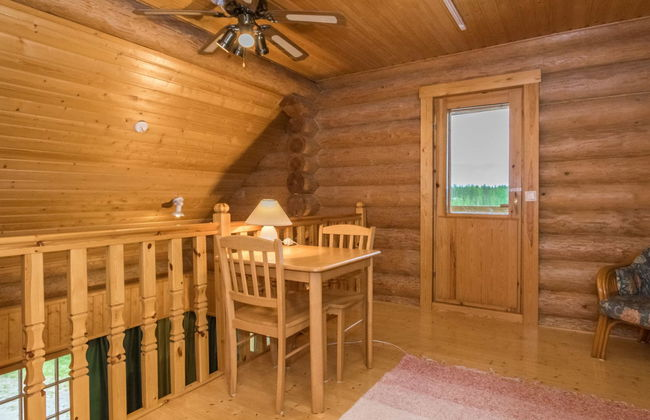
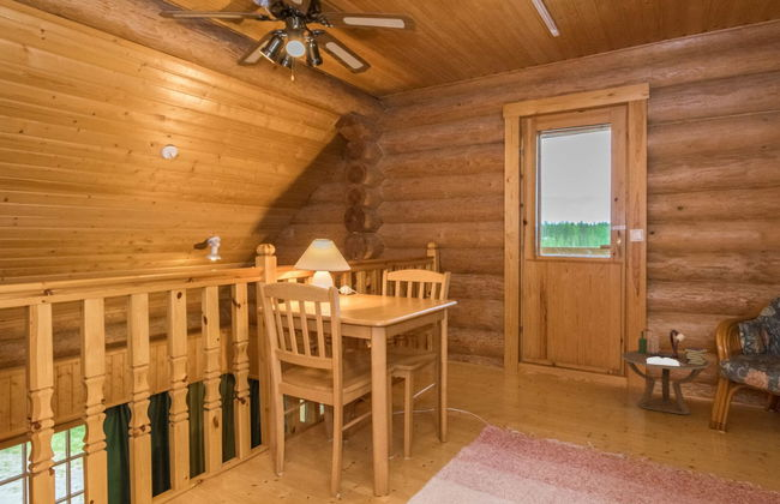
+ side table (664, 368)
